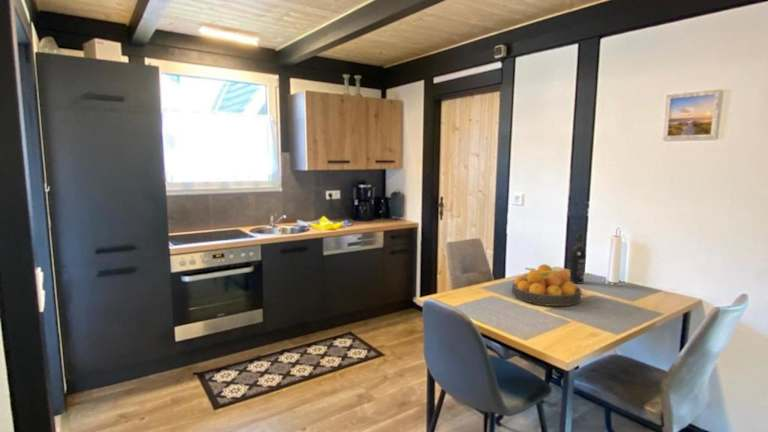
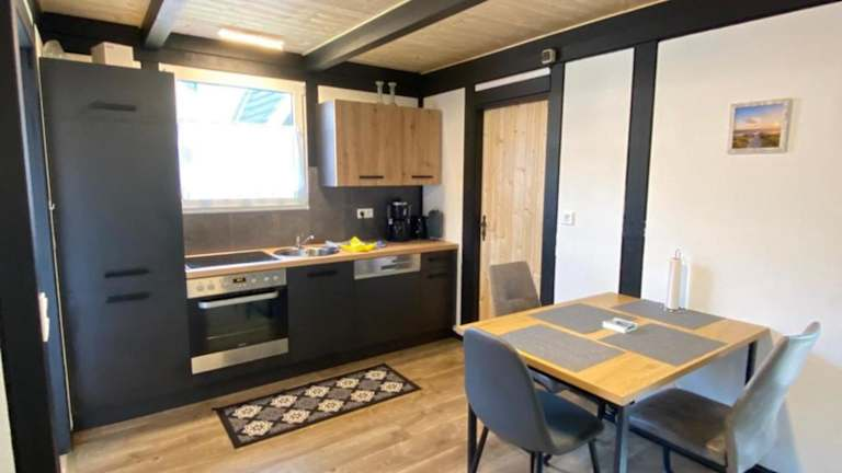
- wine bottle (577, 257)
- fruit bowl (546, 282)
